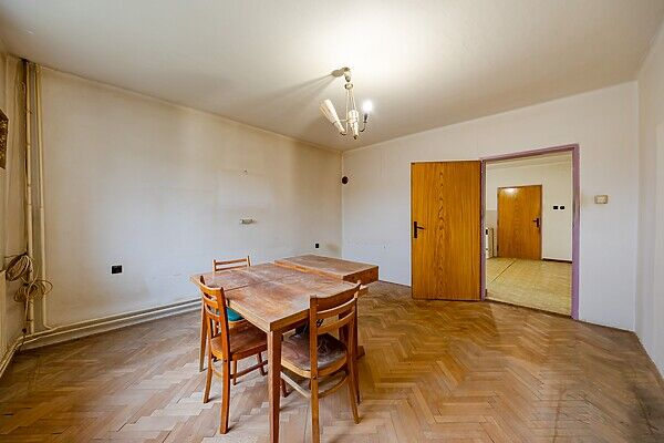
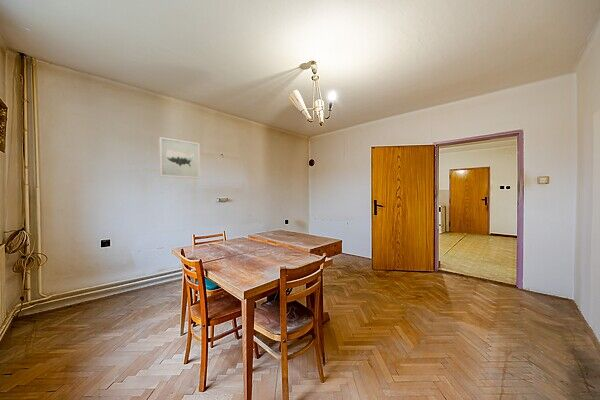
+ wall art (180, 159)
